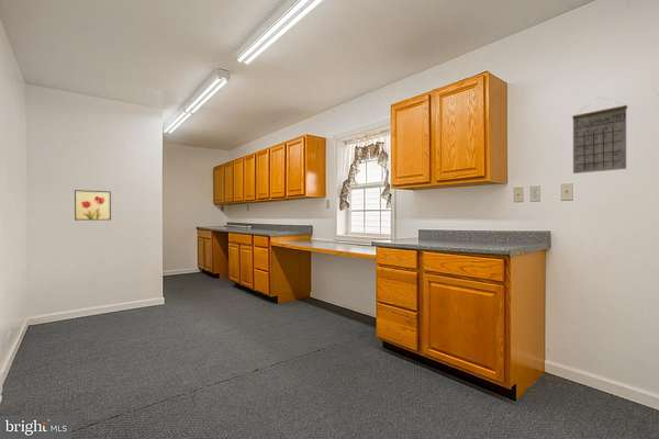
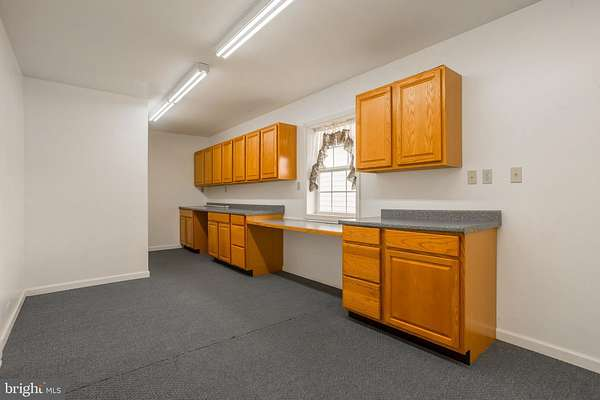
- calendar (599, 133)
- wall art (92, 205)
